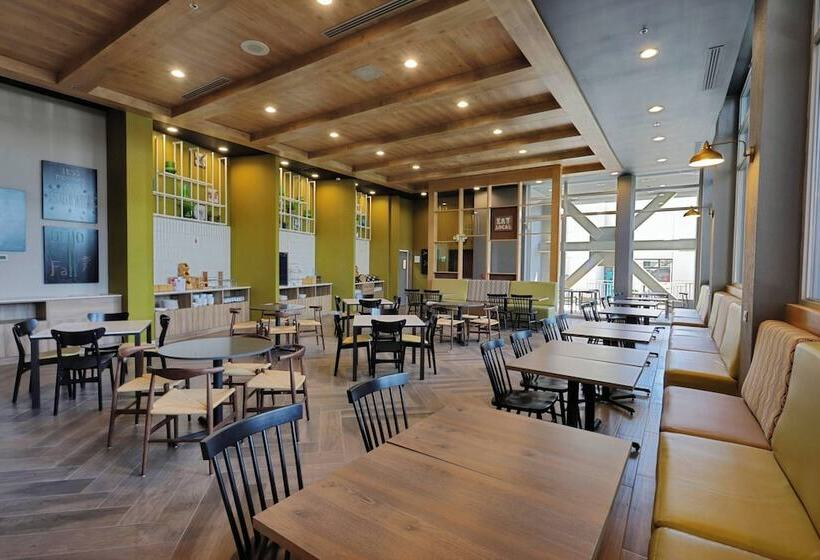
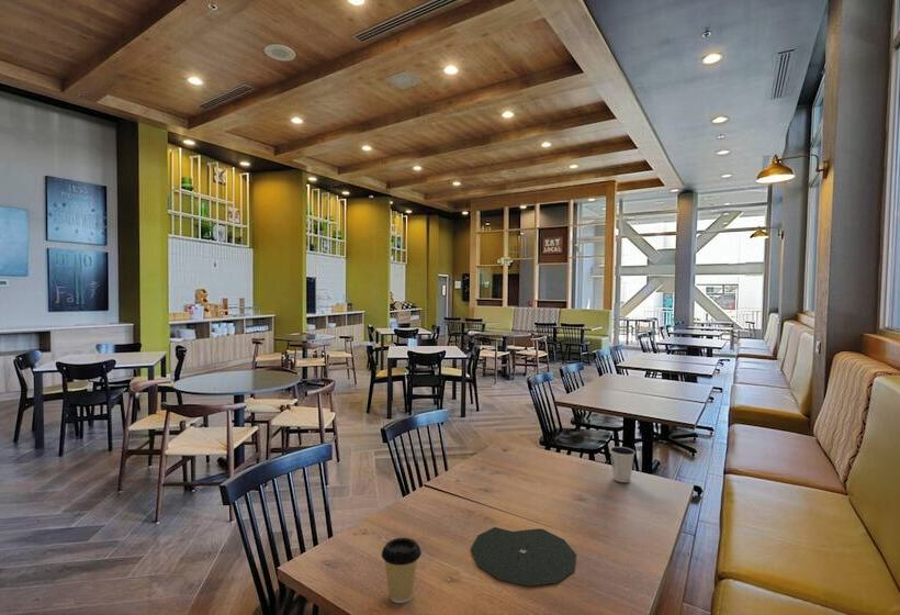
+ plate (522, 550)
+ dixie cup (621, 465)
+ coffee cup (401, 570)
